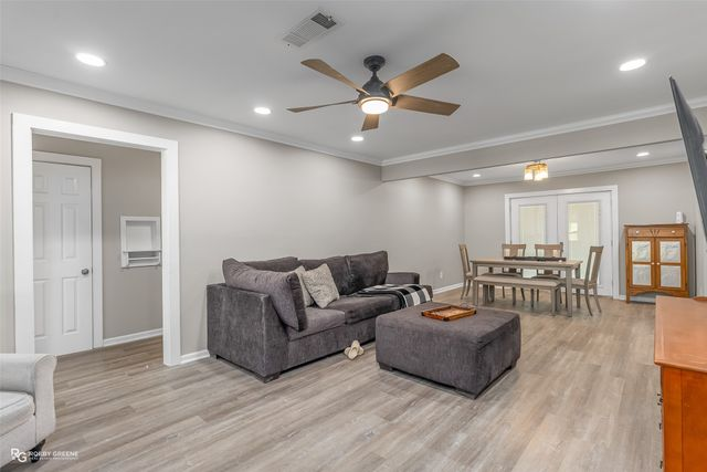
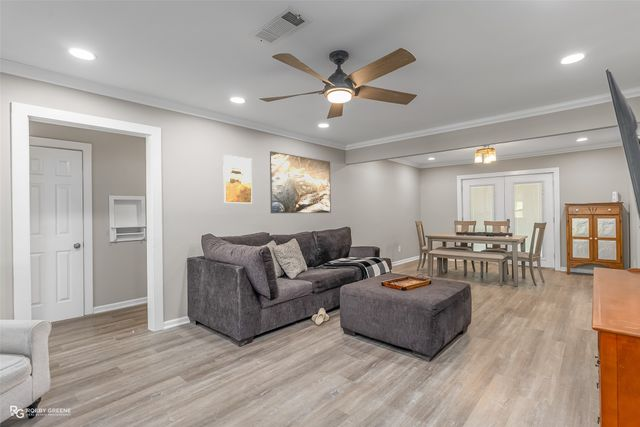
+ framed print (238, 180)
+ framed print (303, 185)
